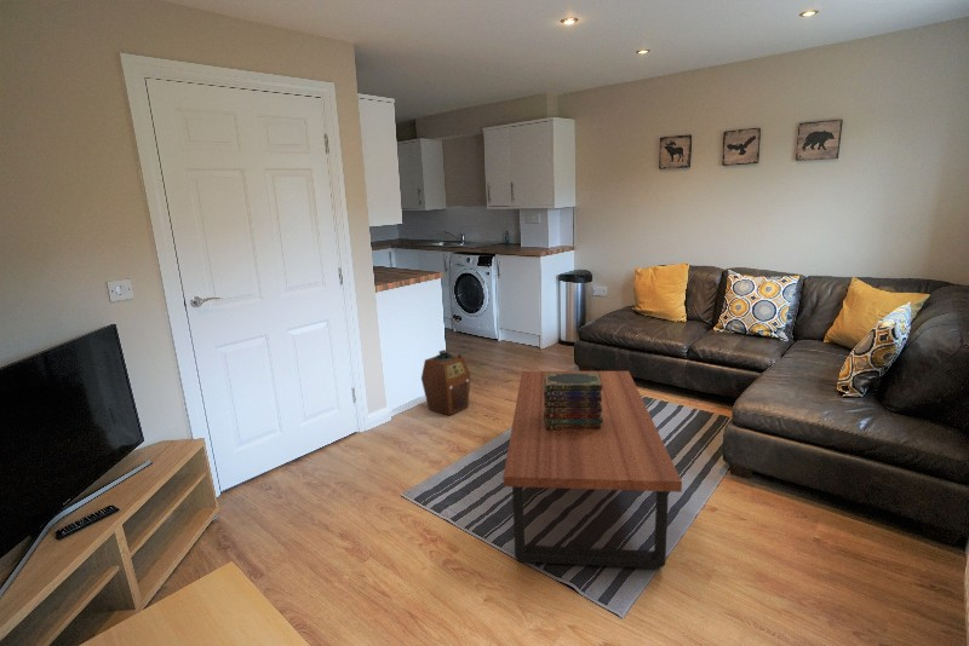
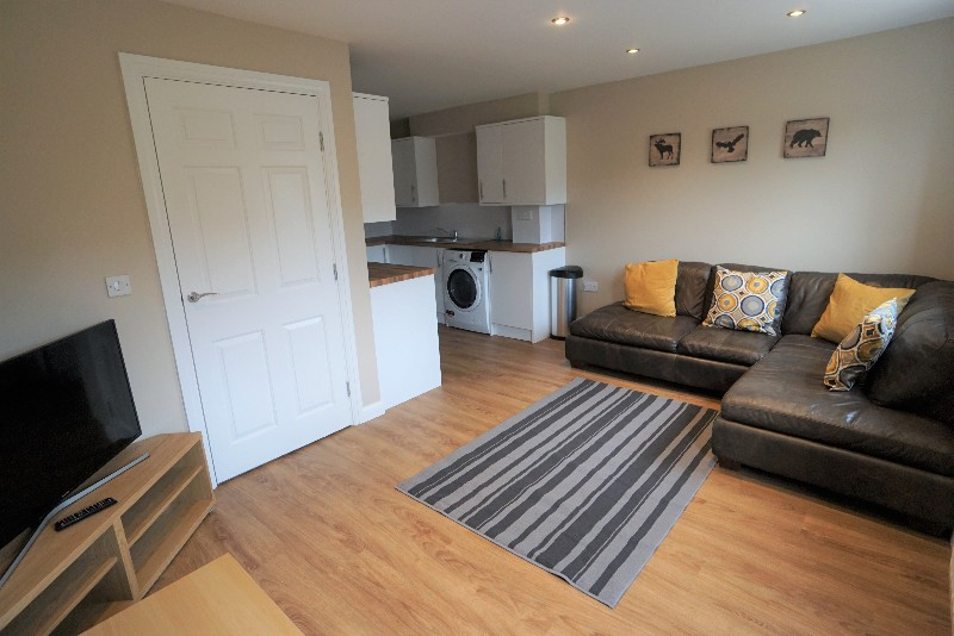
- coffee table (580, 451)
- book stack (572, 399)
- speaker (446, 379)
